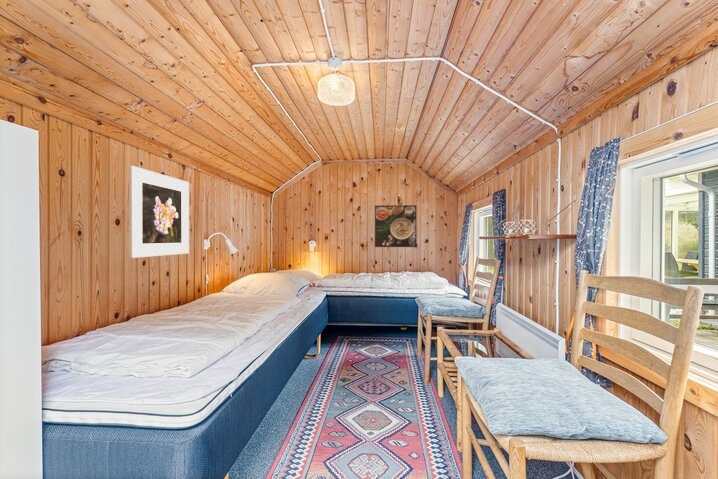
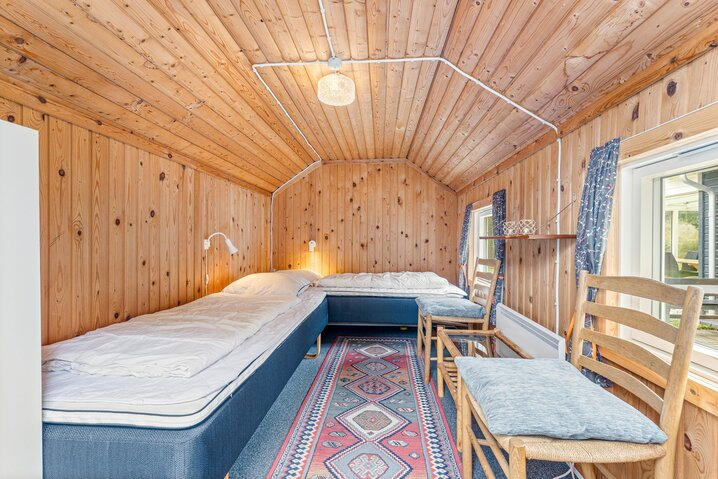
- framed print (395, 226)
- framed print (162, 215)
